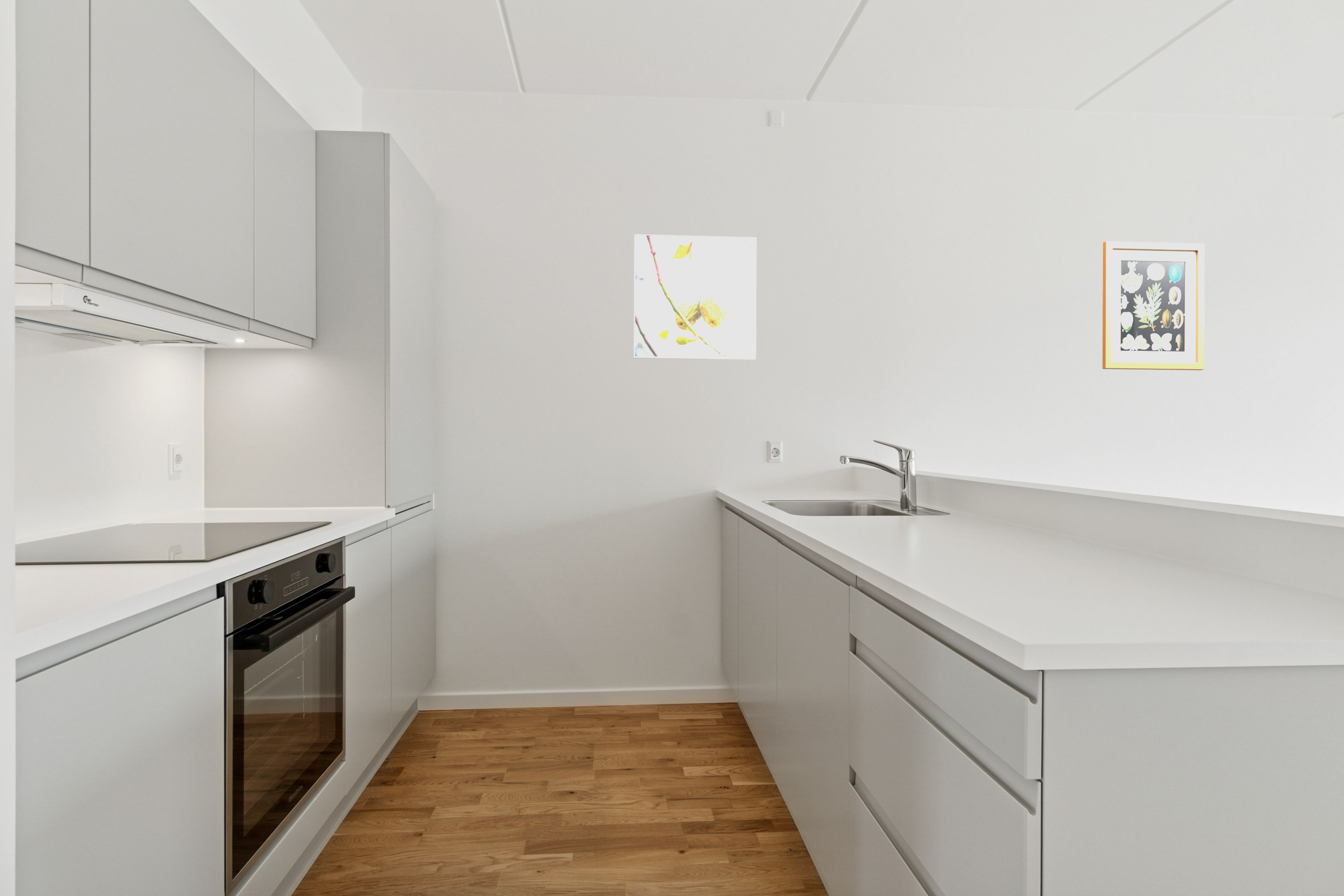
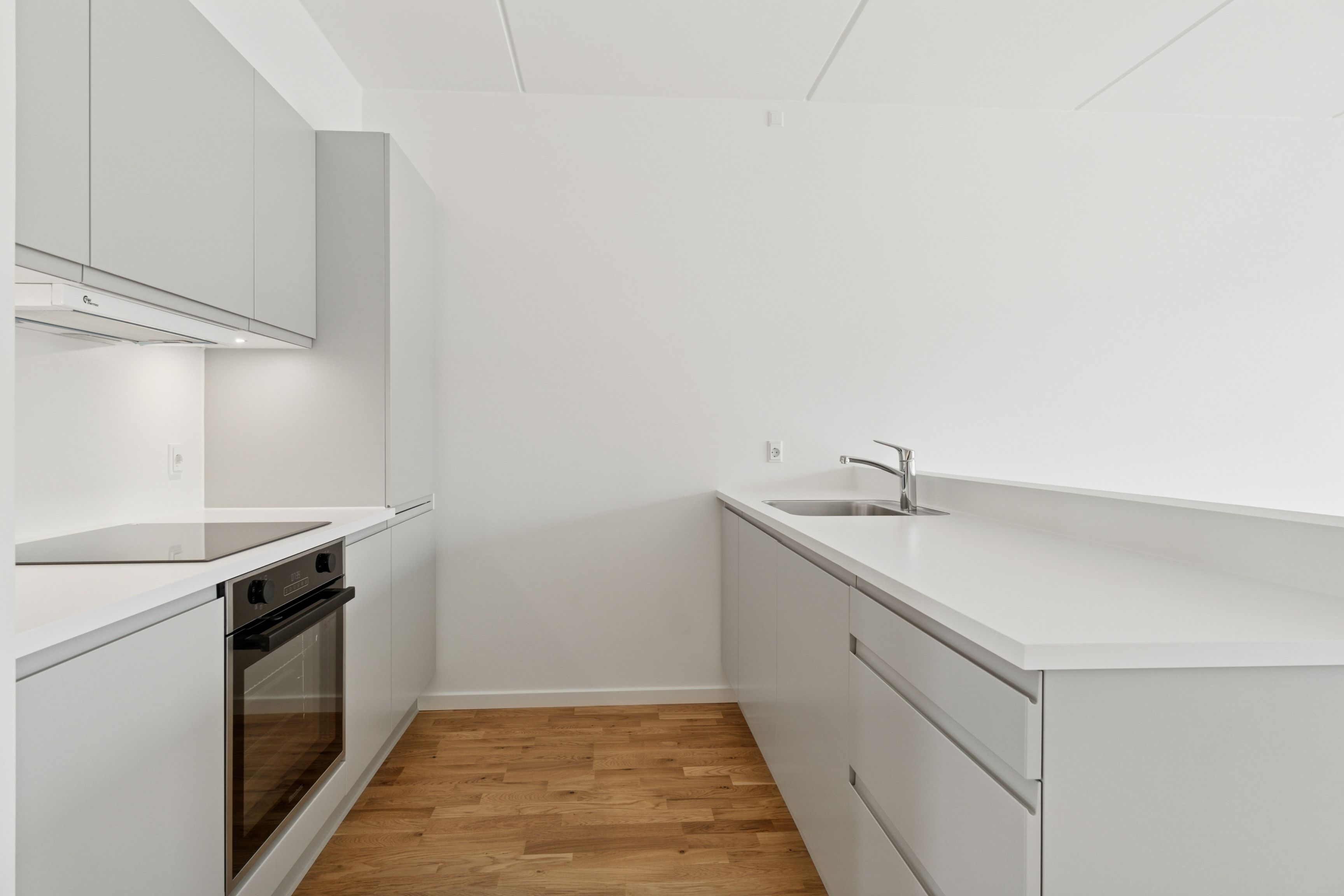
- wall art (1153, 306)
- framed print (695, 298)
